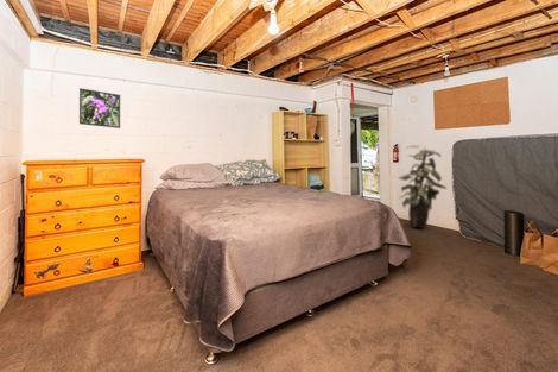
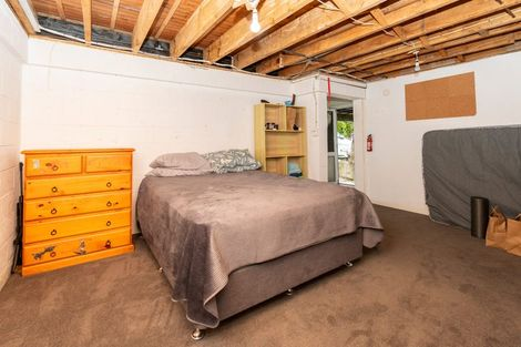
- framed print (100, 108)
- indoor plant (419, 185)
